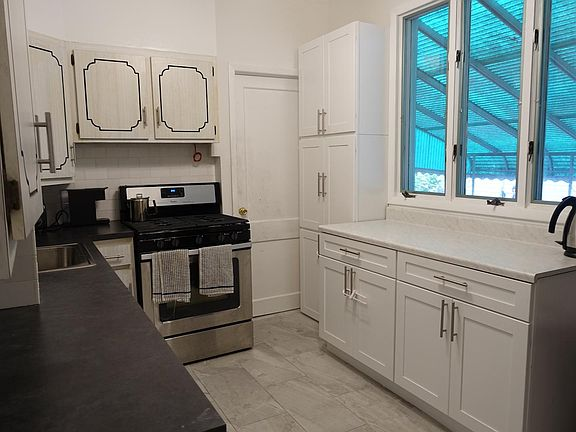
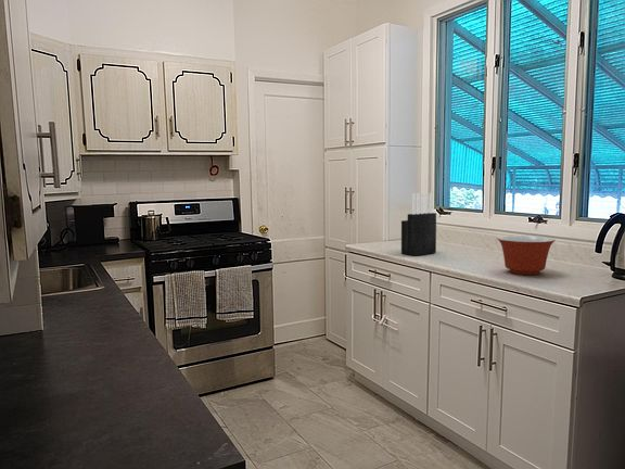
+ knife block (417, 223)
+ mixing bowl (524, 255)
